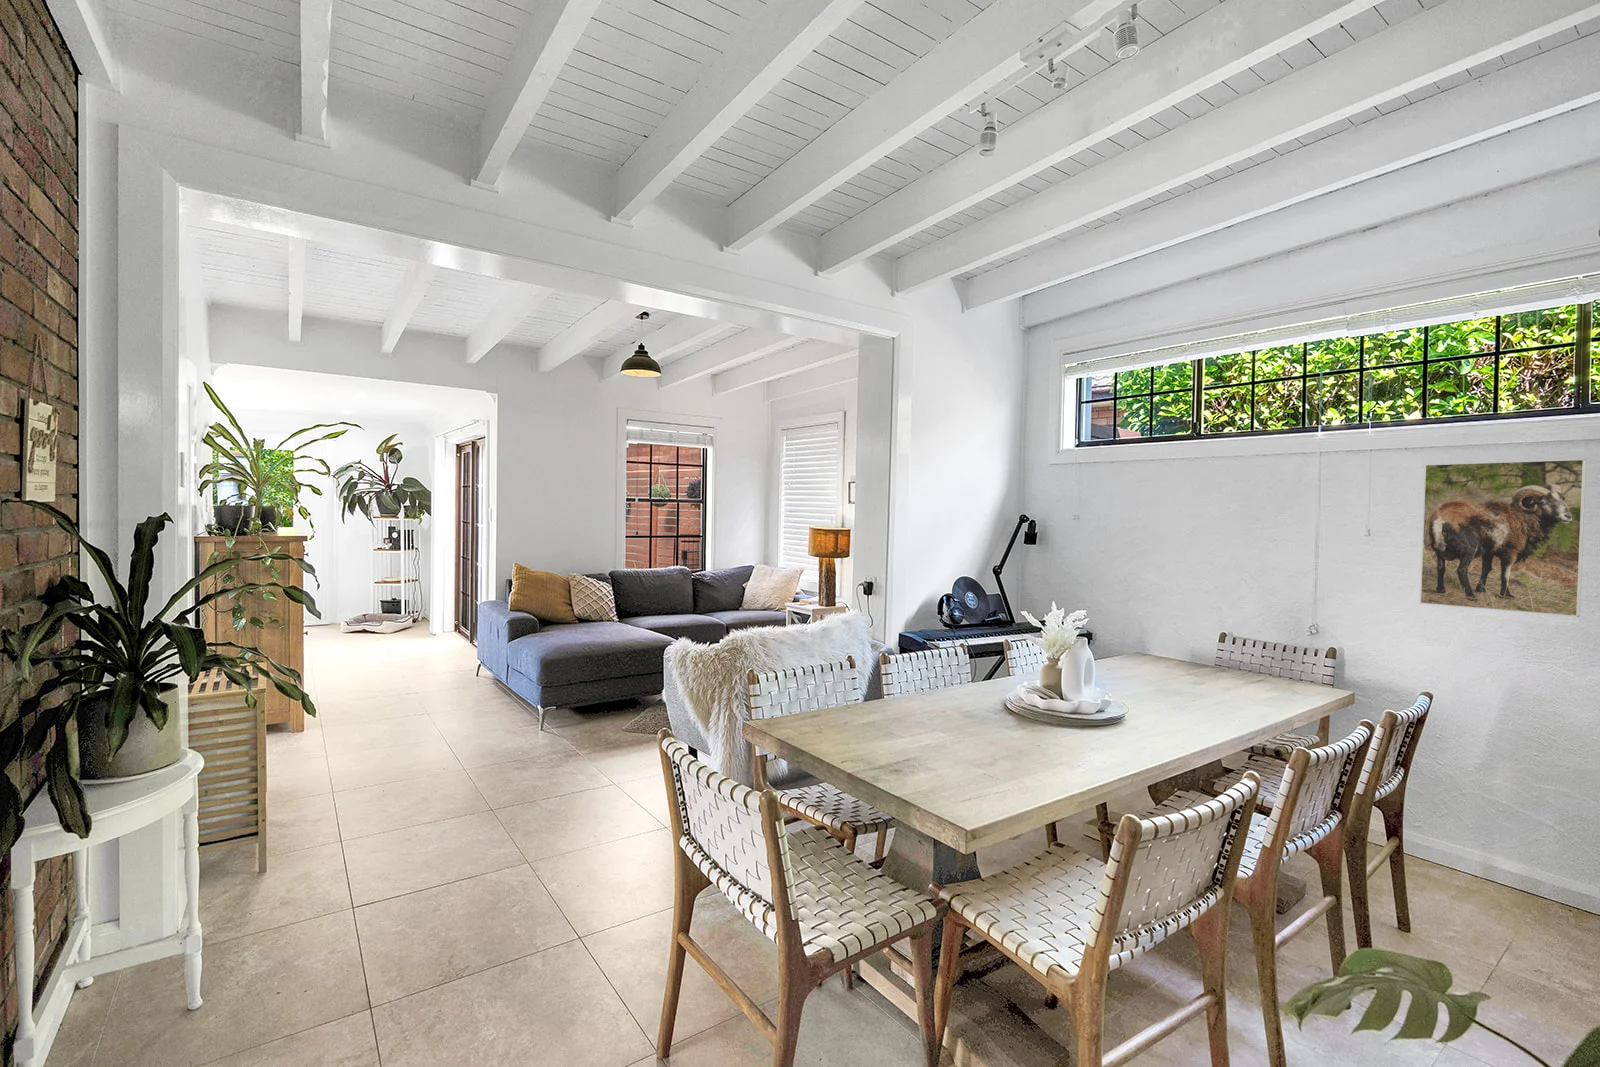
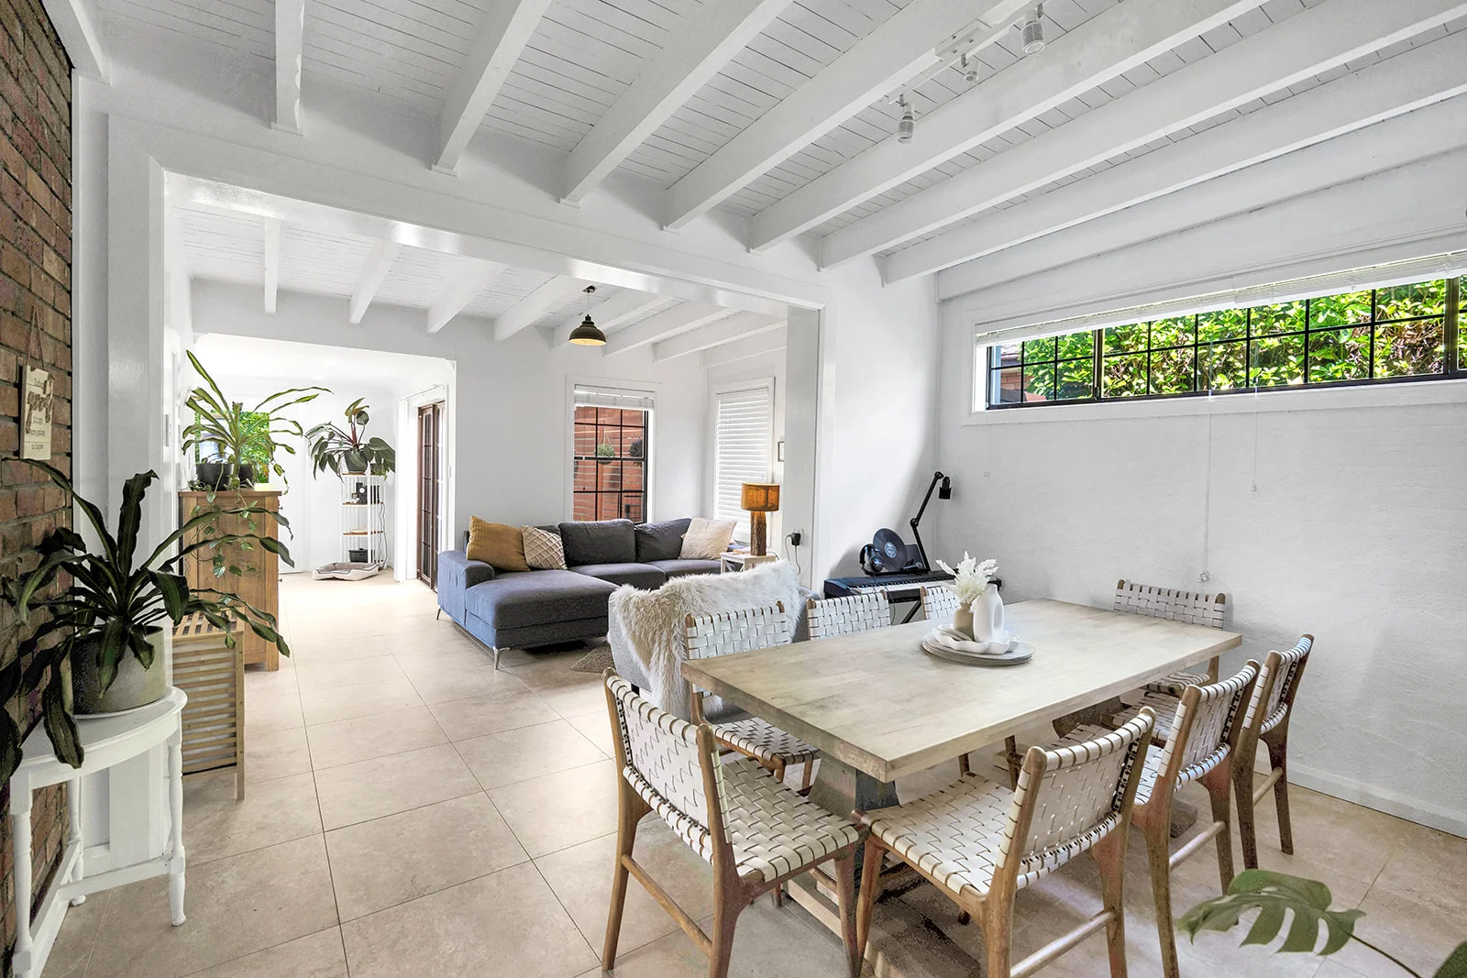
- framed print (1496, 535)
